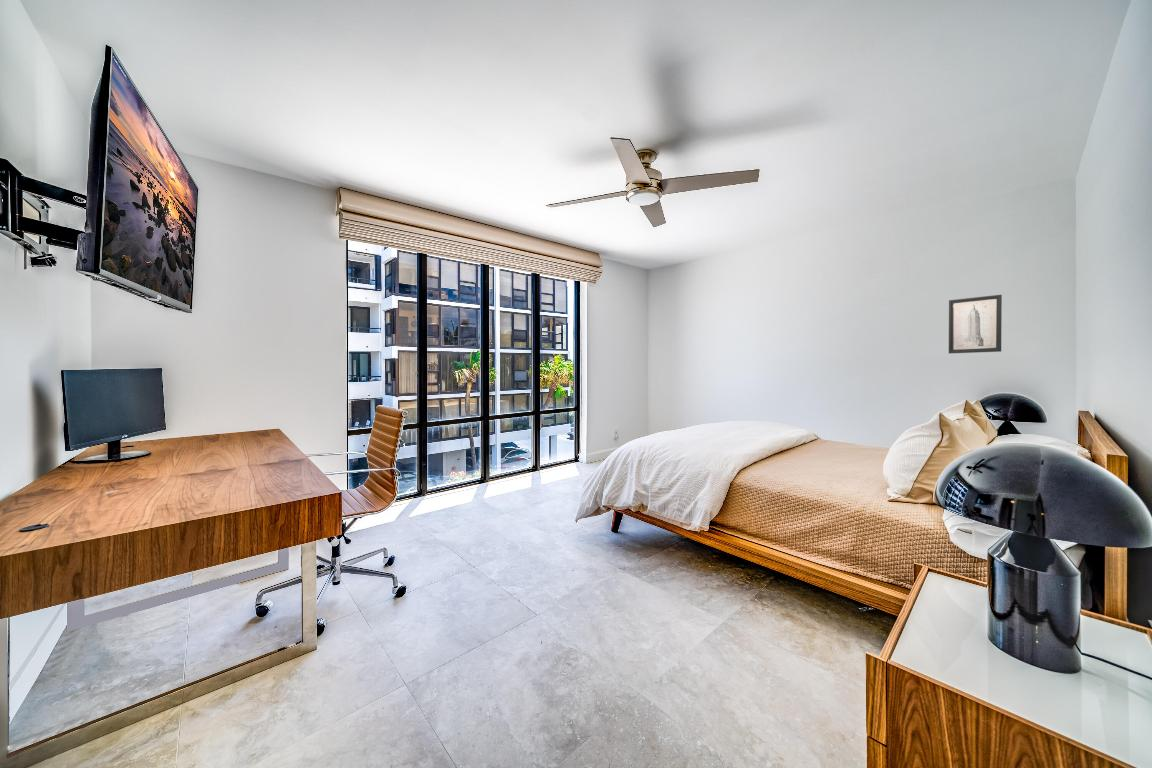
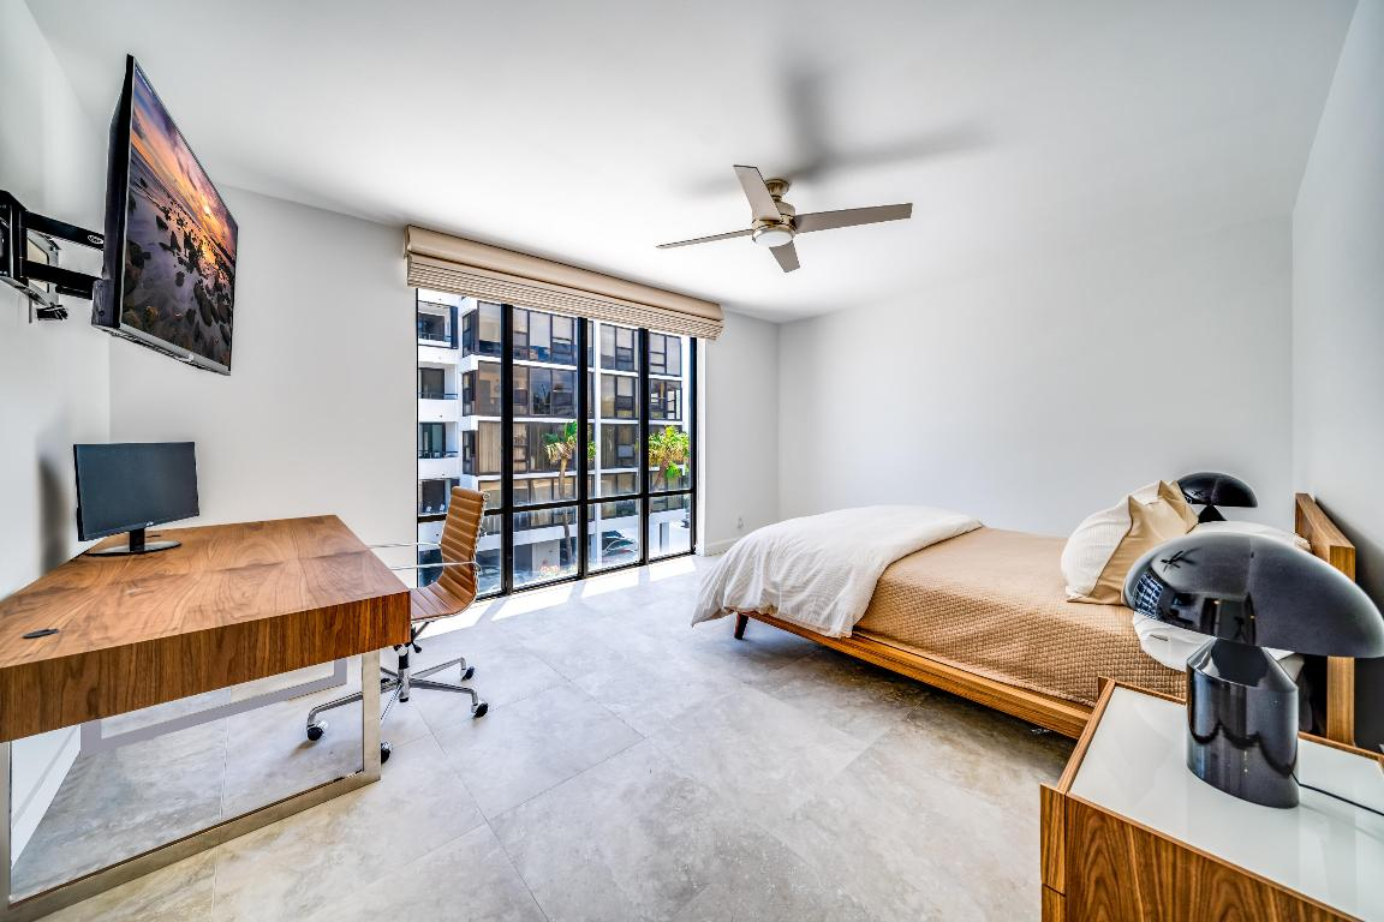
- wall art (974, 325)
